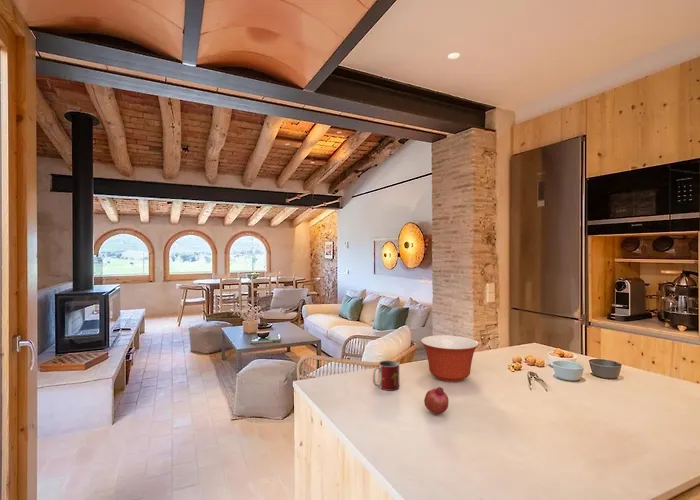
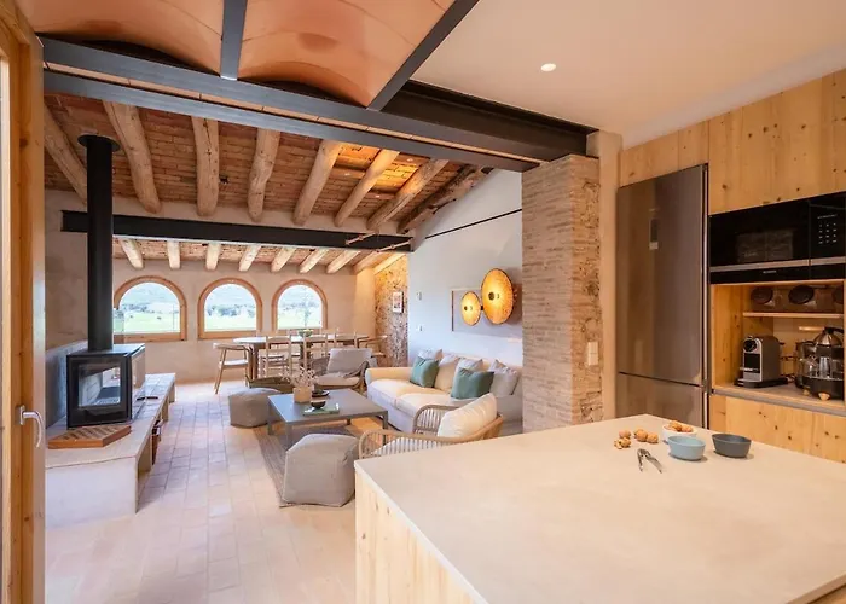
- fruit (436, 399)
- mug (385, 375)
- mixing bowl (449, 359)
